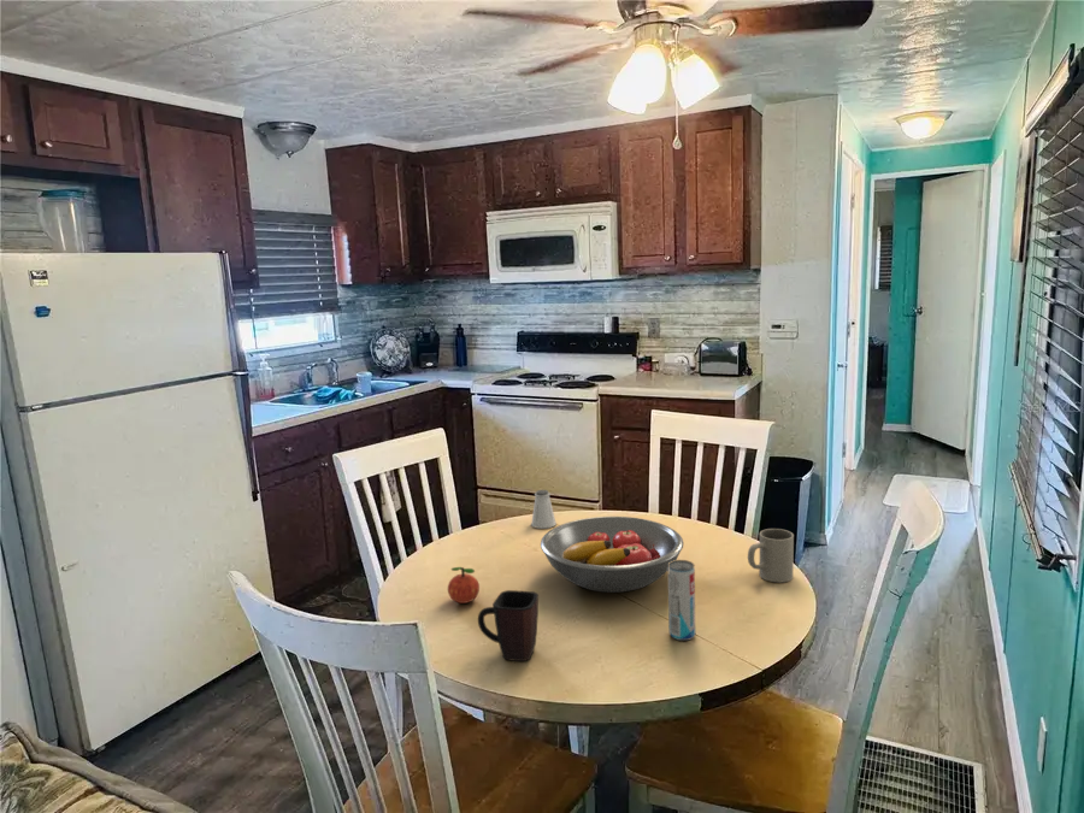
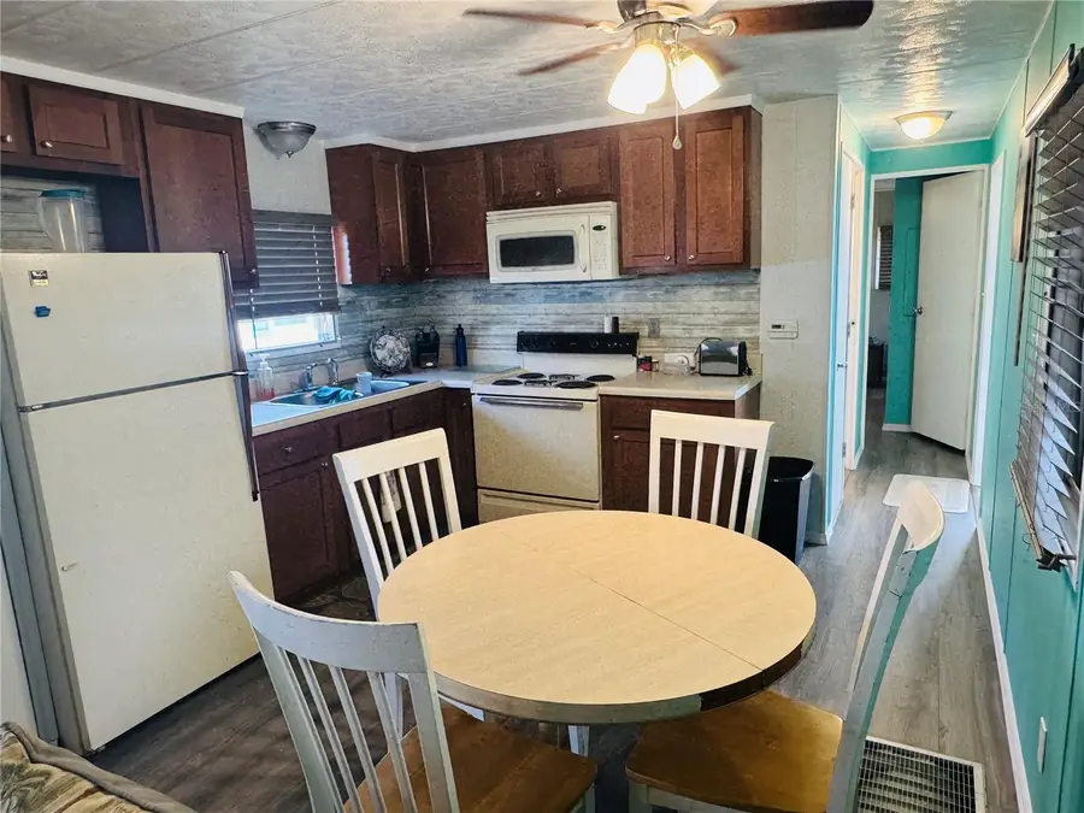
- saltshaker (542, 507)
- fruit bowl (611, 553)
- mug (768, 556)
- beverage can (682, 600)
- apple (463, 584)
- mug (509, 626)
